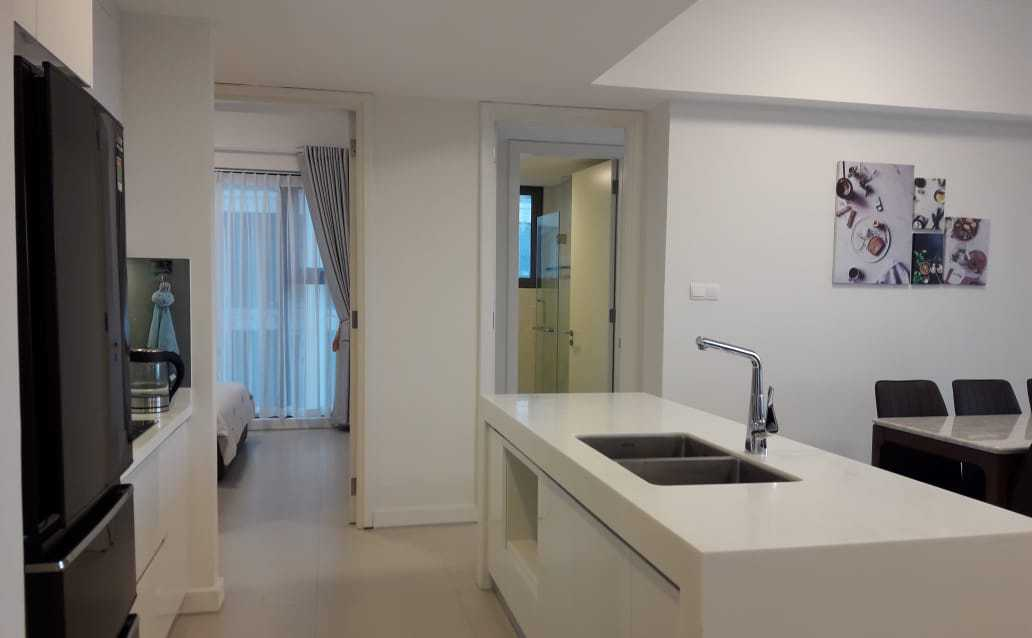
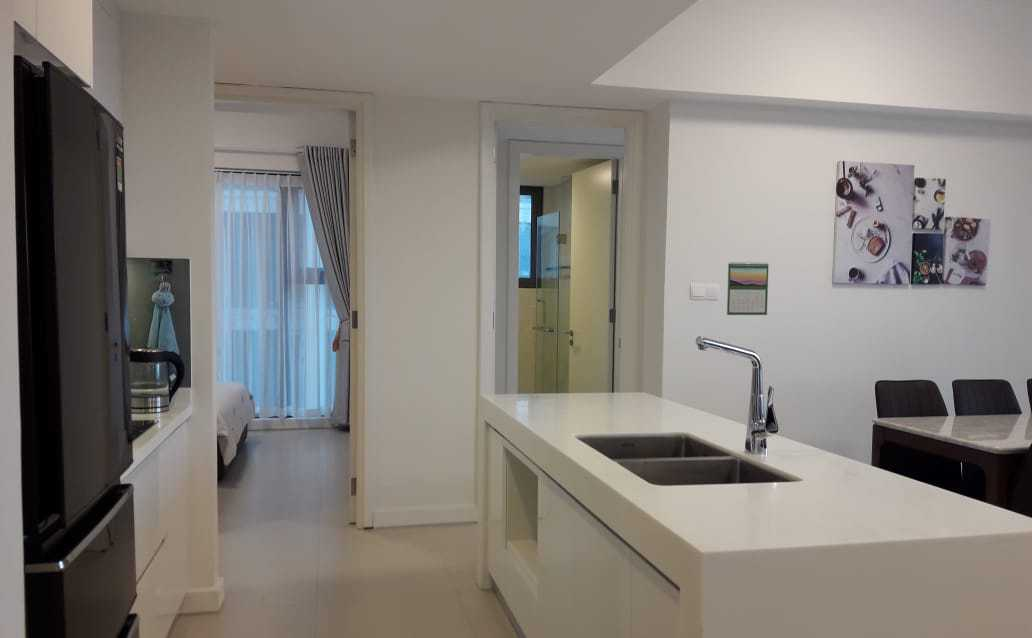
+ calendar (747, 288)
